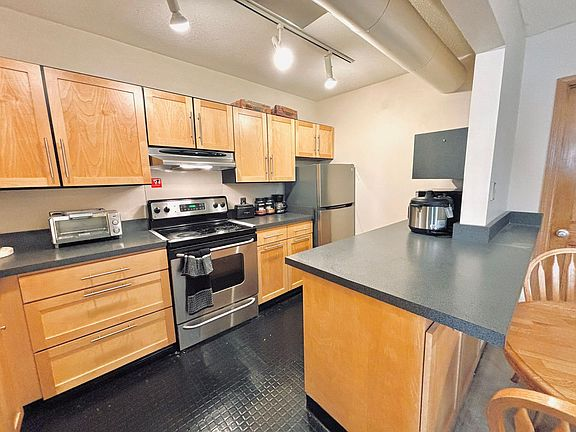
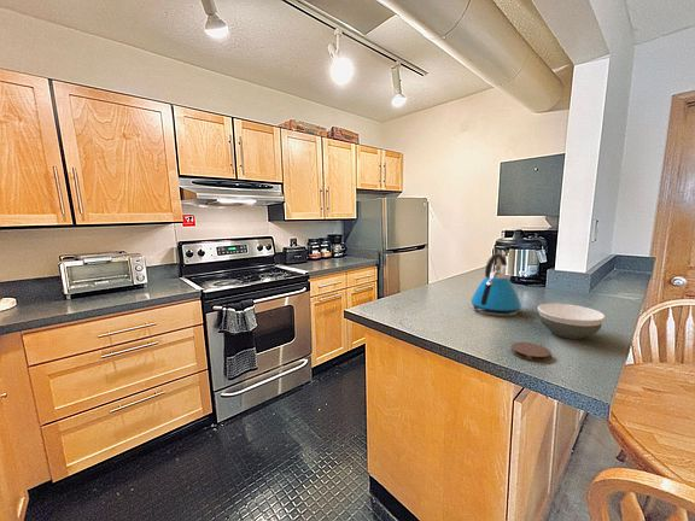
+ coaster (530, 351)
+ bowl (568, 322)
+ kettle (495, 281)
